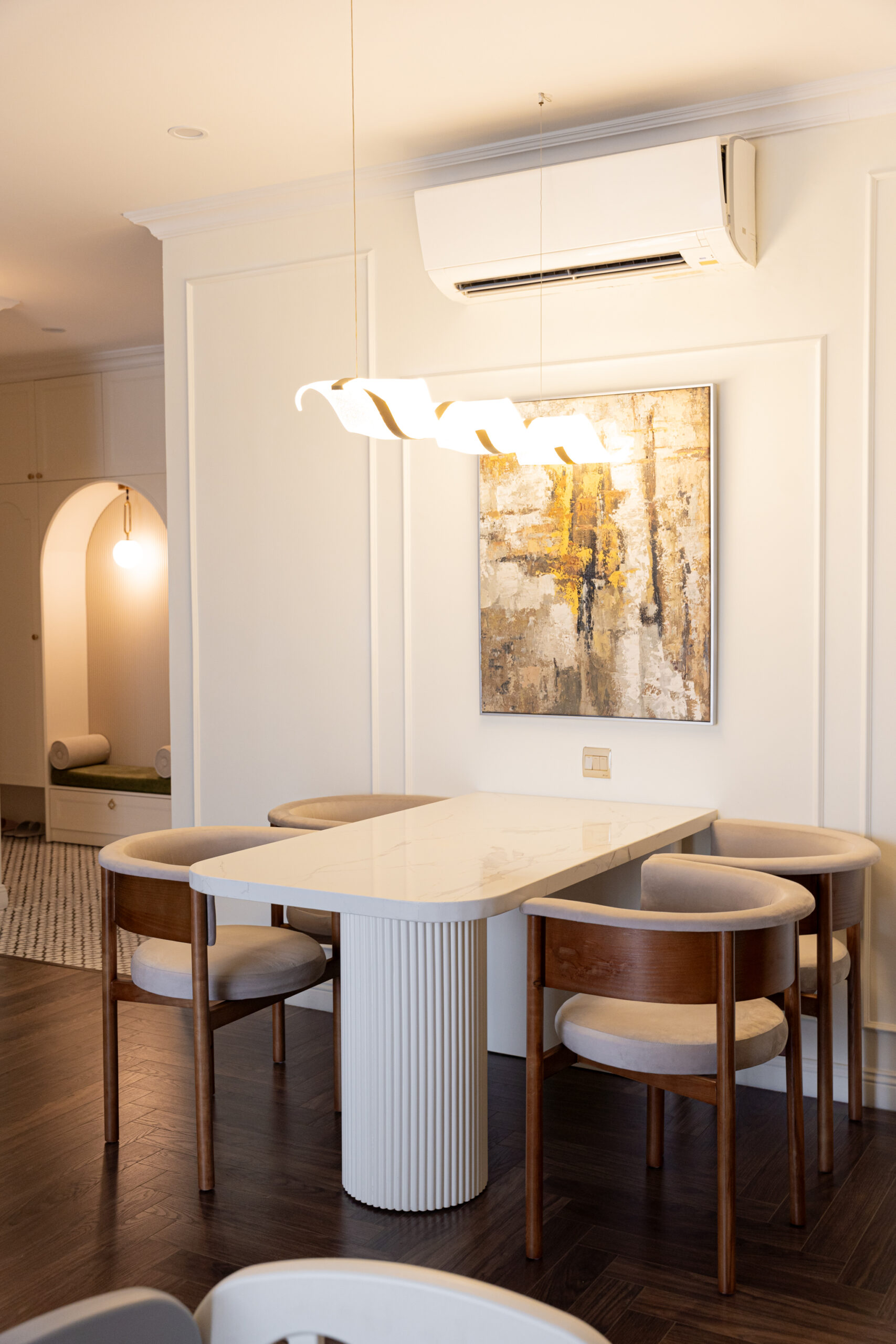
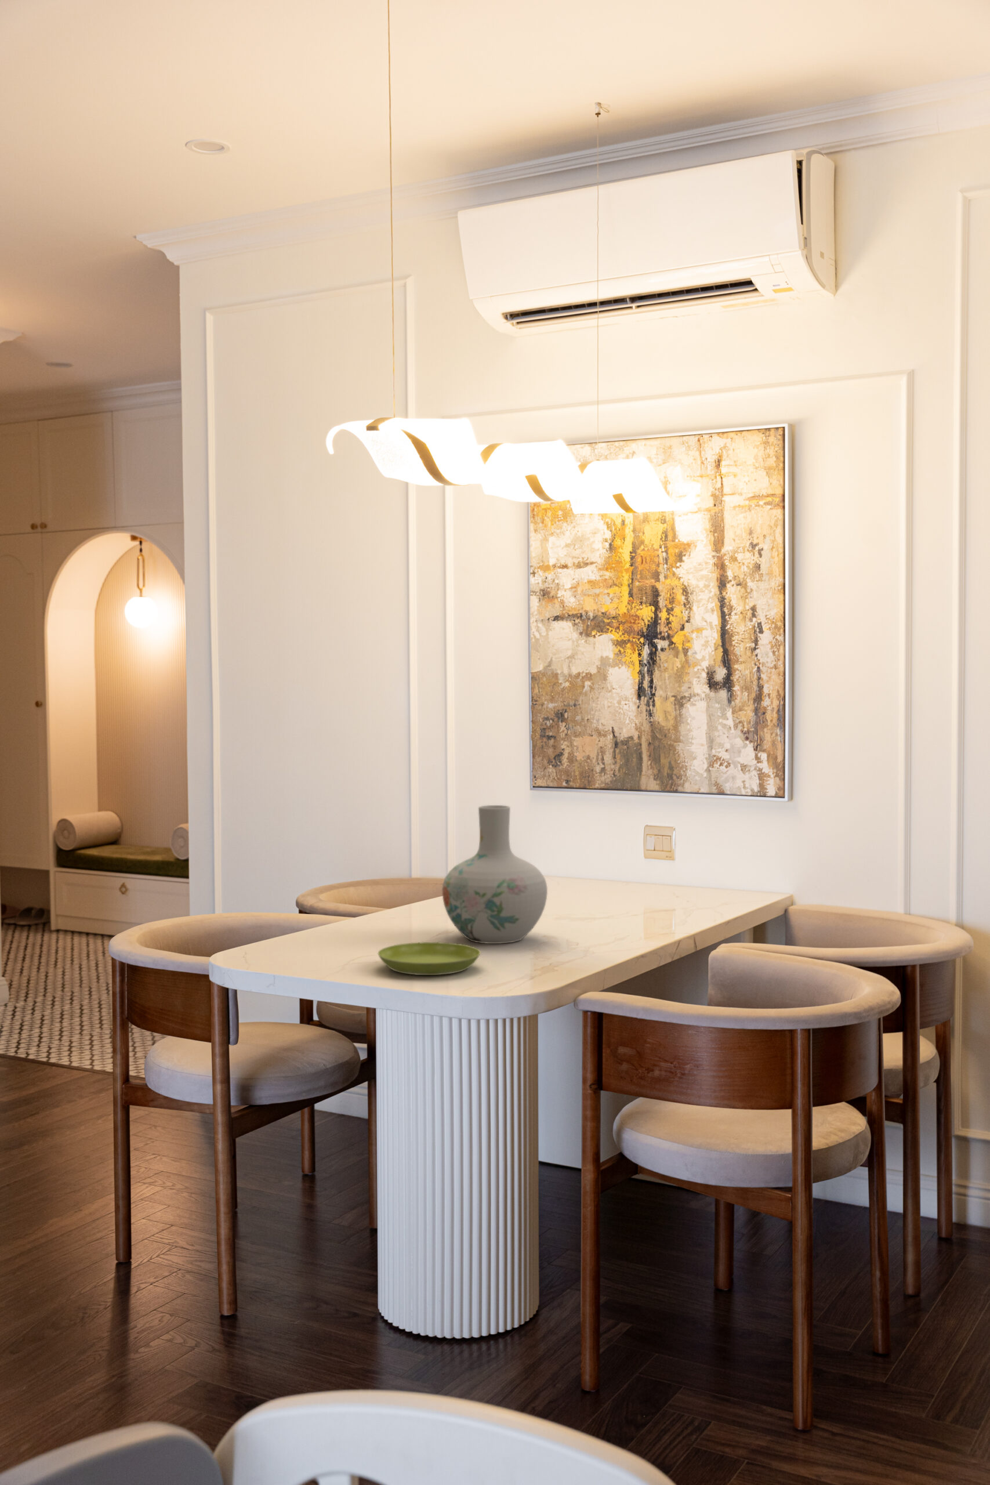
+ saucer (429, 959)
+ vase (494, 873)
